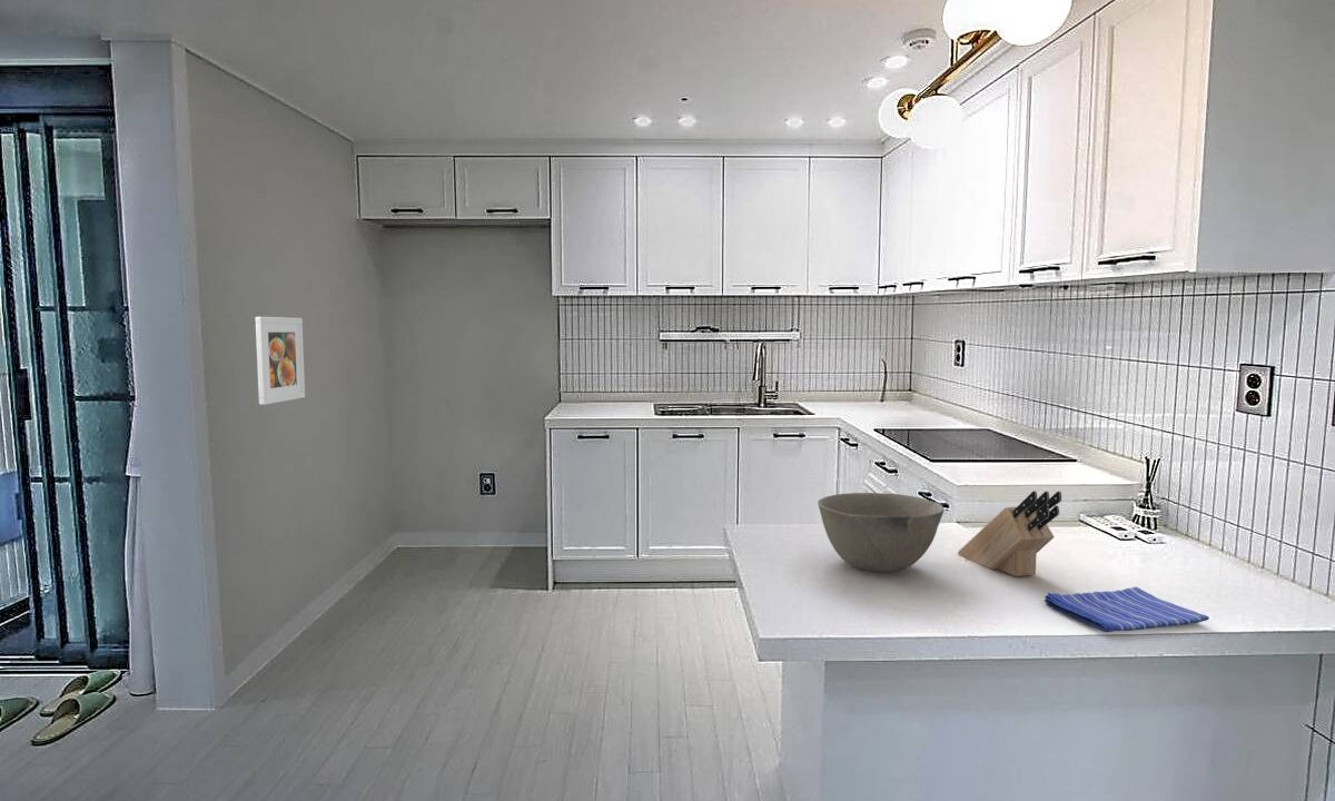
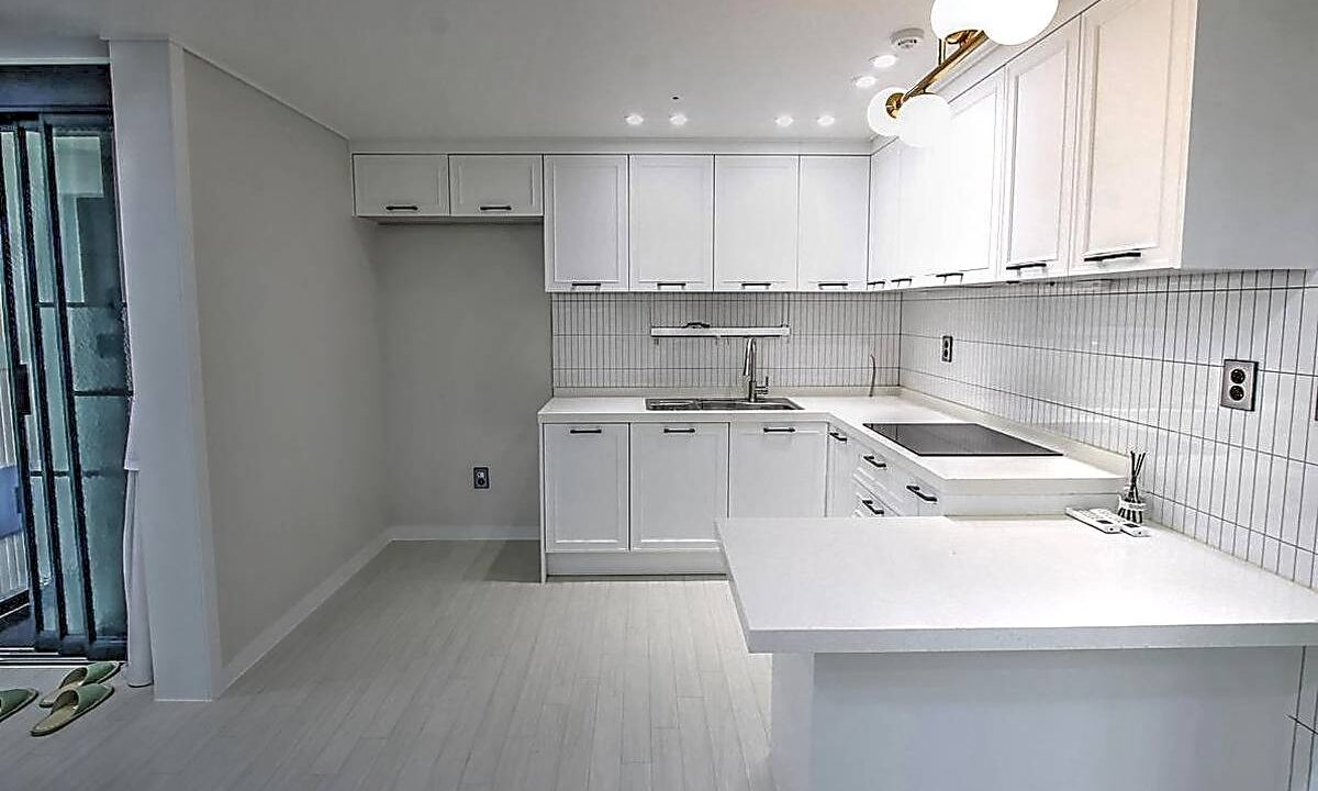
- bowl (878, 534)
- dish towel (1121, 607)
- knife block (1010, 525)
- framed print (281, 359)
